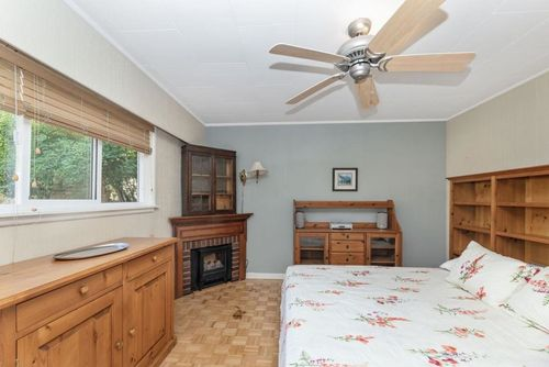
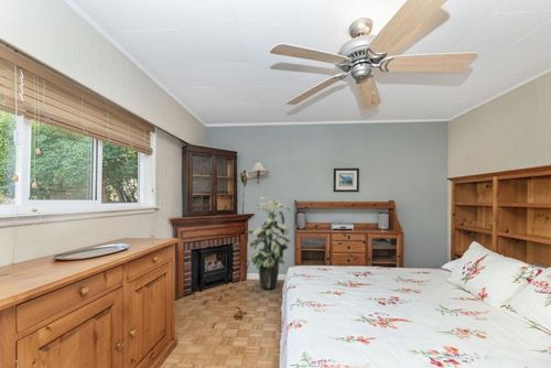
+ indoor plant (269, 241)
